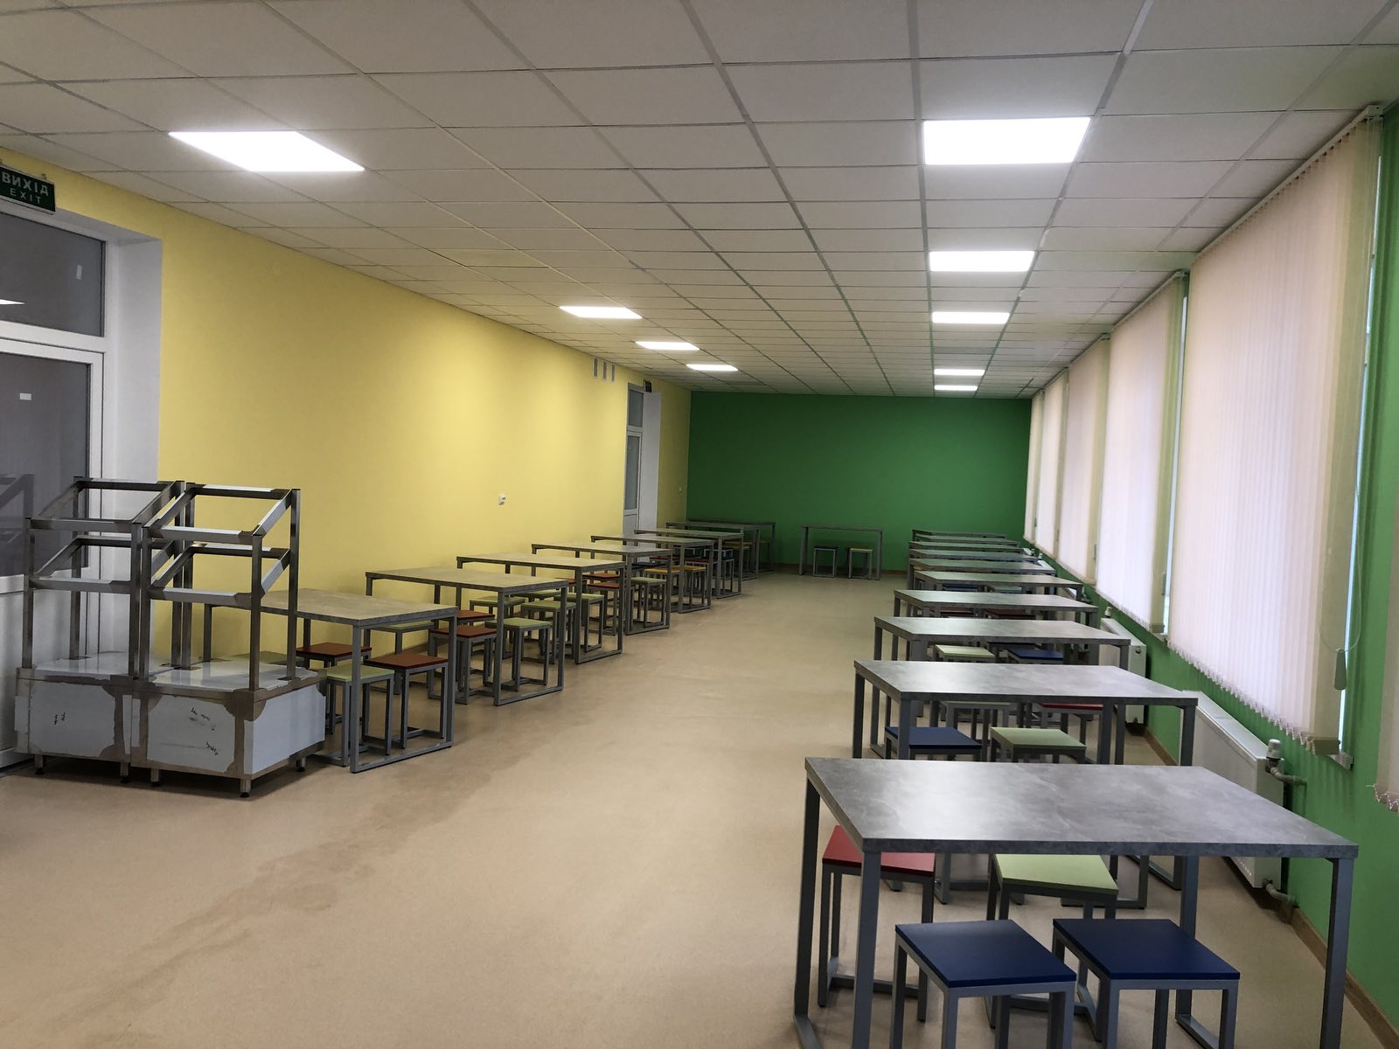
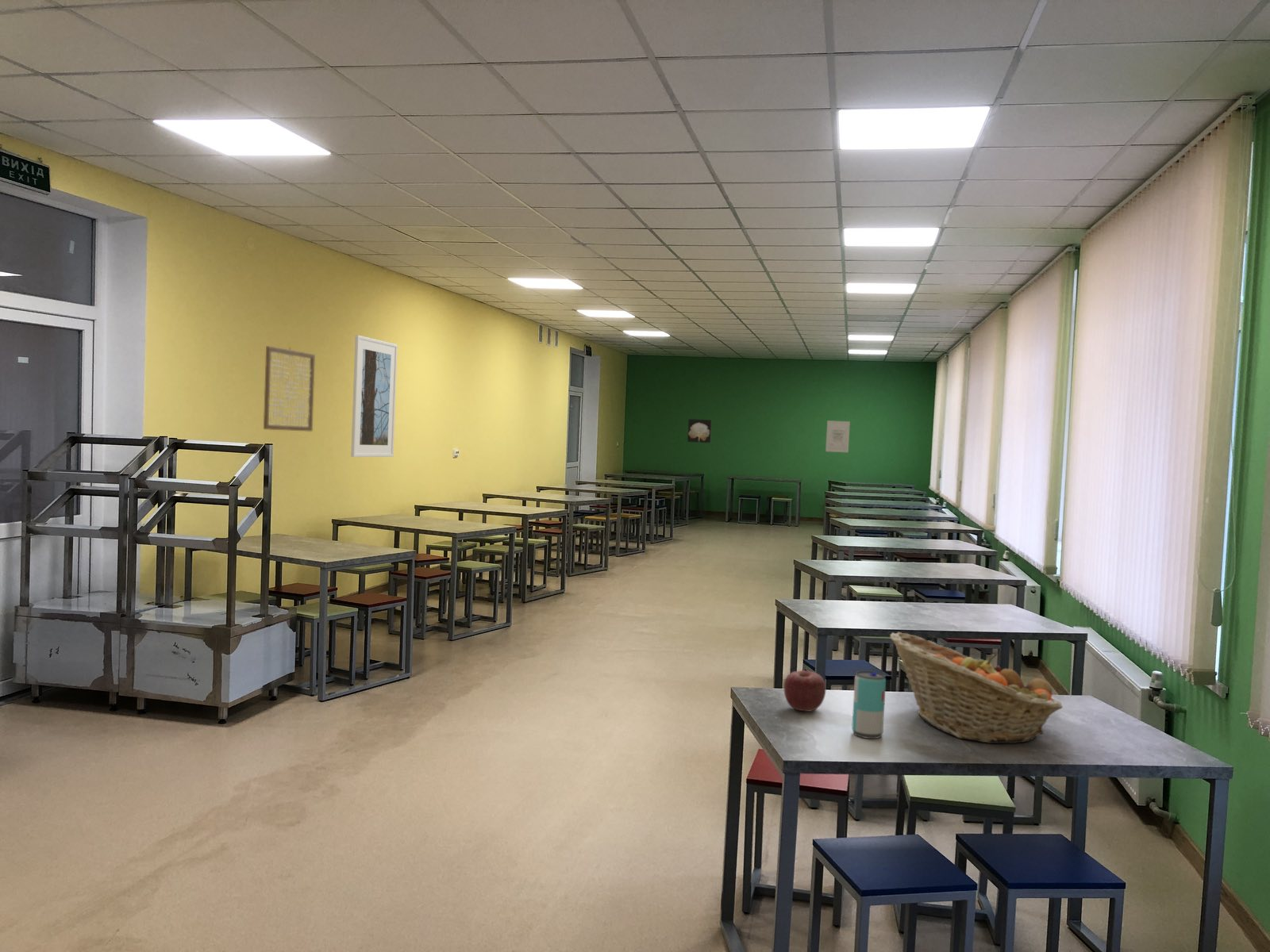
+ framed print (375, 398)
+ apple (804, 691)
+ wall art (699, 431)
+ wall art (290, 388)
+ beverage can (868, 704)
+ fruit basket (970, 683)
+ wall art (837, 436)
